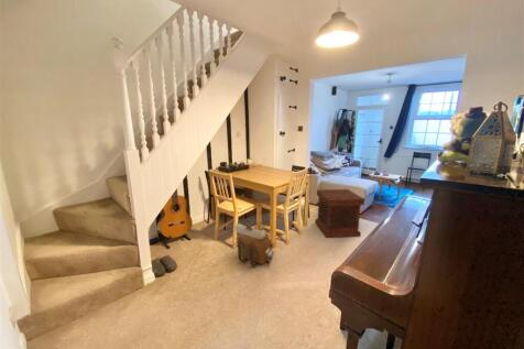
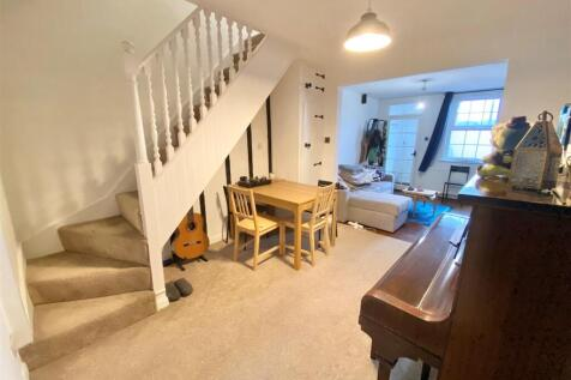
- side table (337, 211)
- backpack (254, 240)
